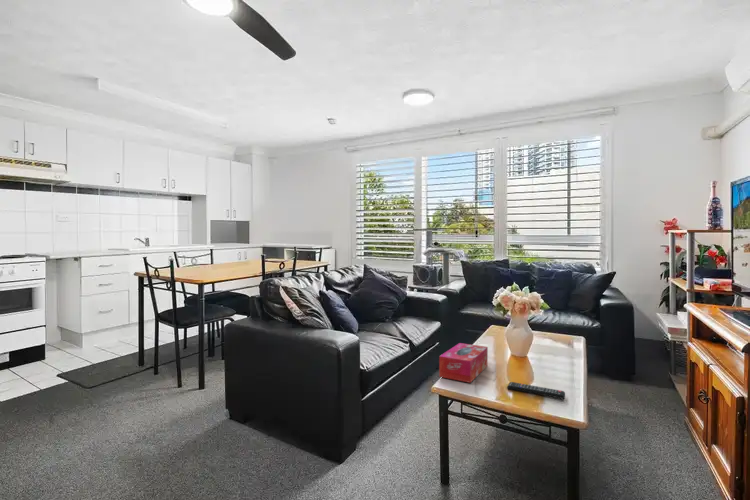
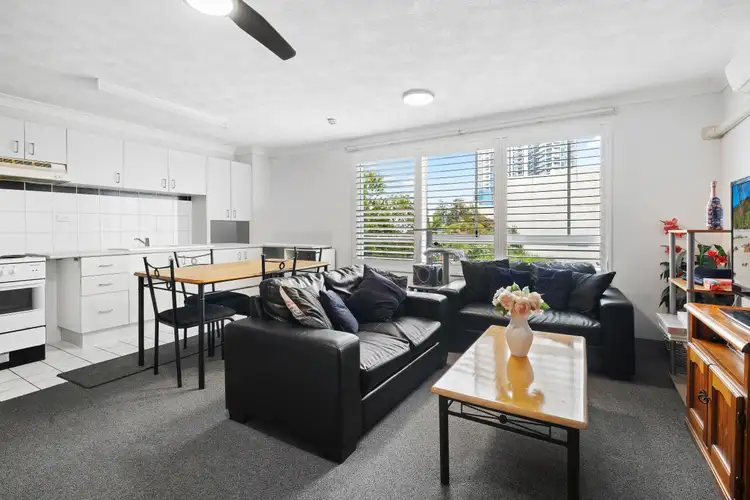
- remote control (535, 390)
- tissue box (464, 361)
